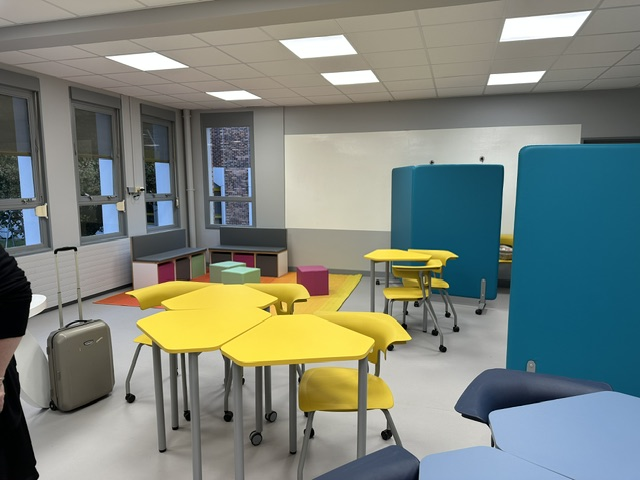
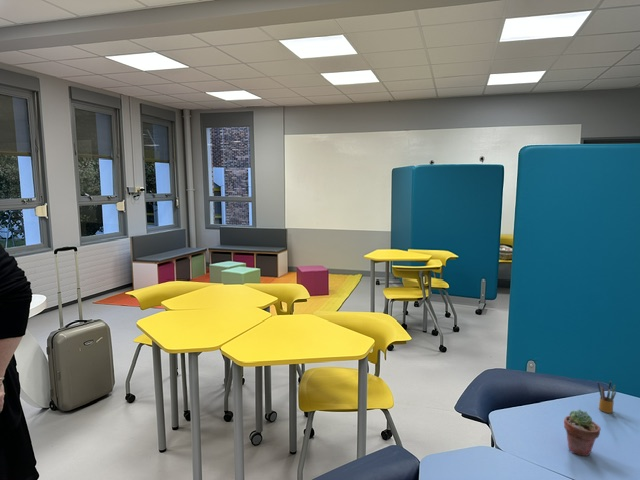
+ potted succulent (581, 430)
+ pencil box (607, 396)
